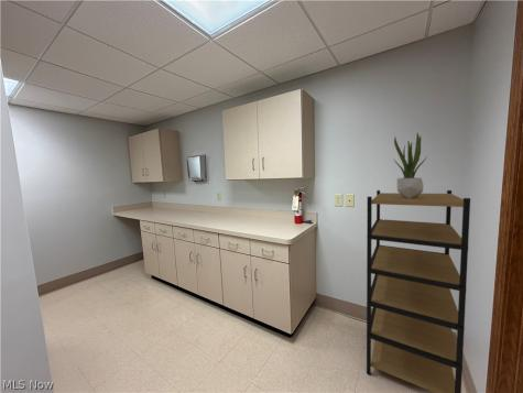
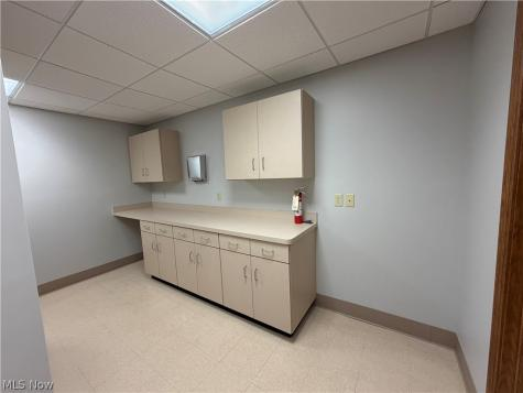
- potted plant (410, 165)
- shelving unit (410, 279)
